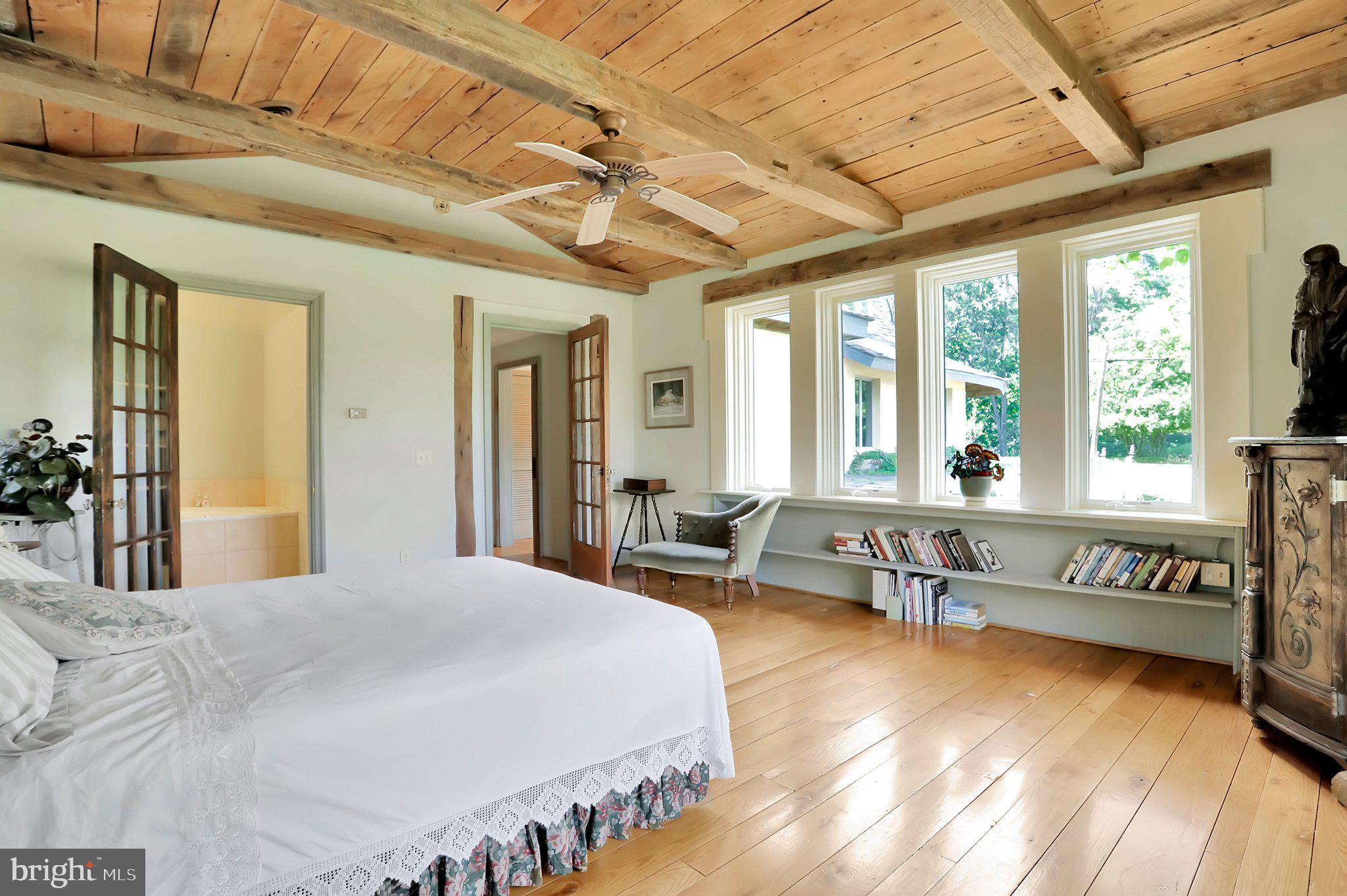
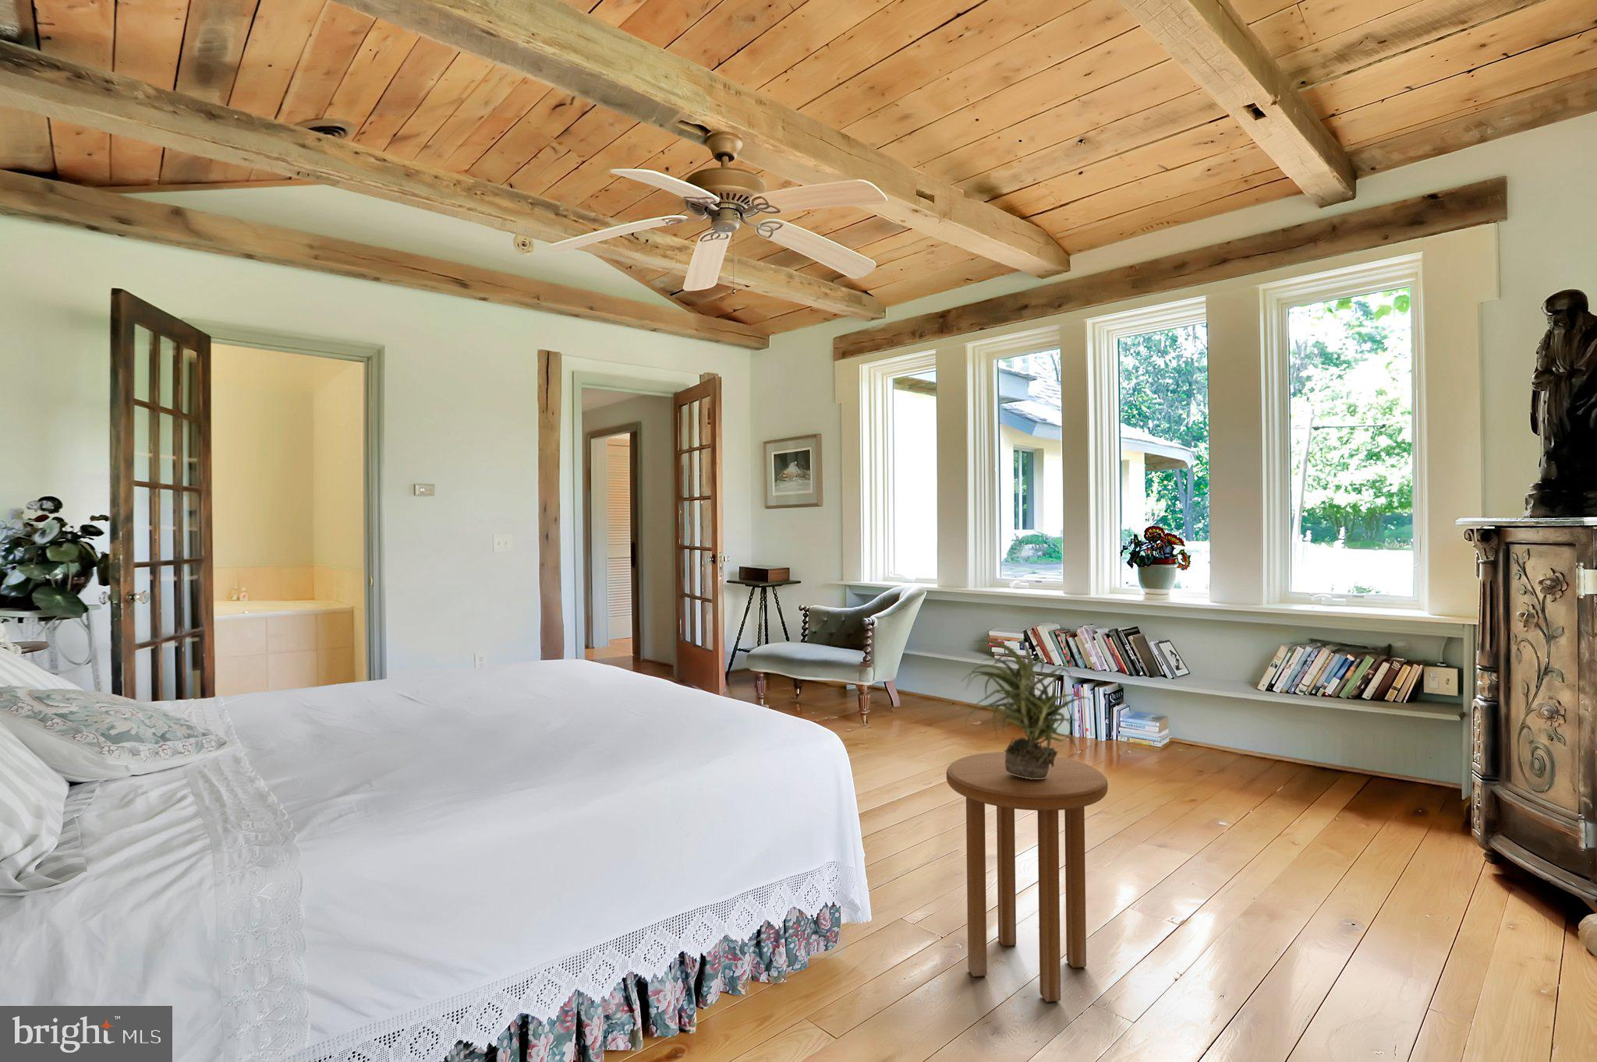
+ potted plant (1020, 703)
+ side table (1015, 870)
